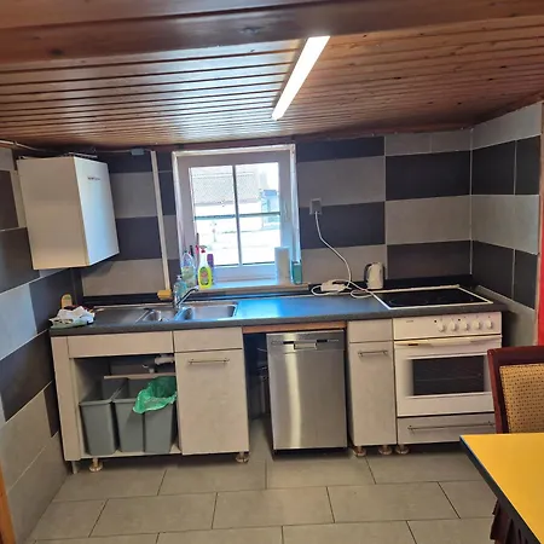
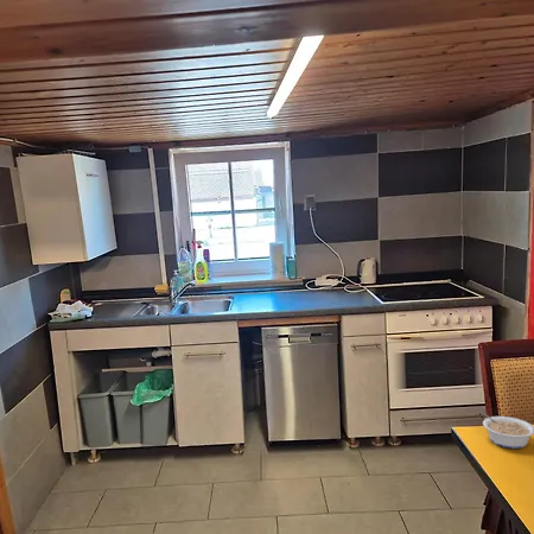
+ legume (506, 431)
